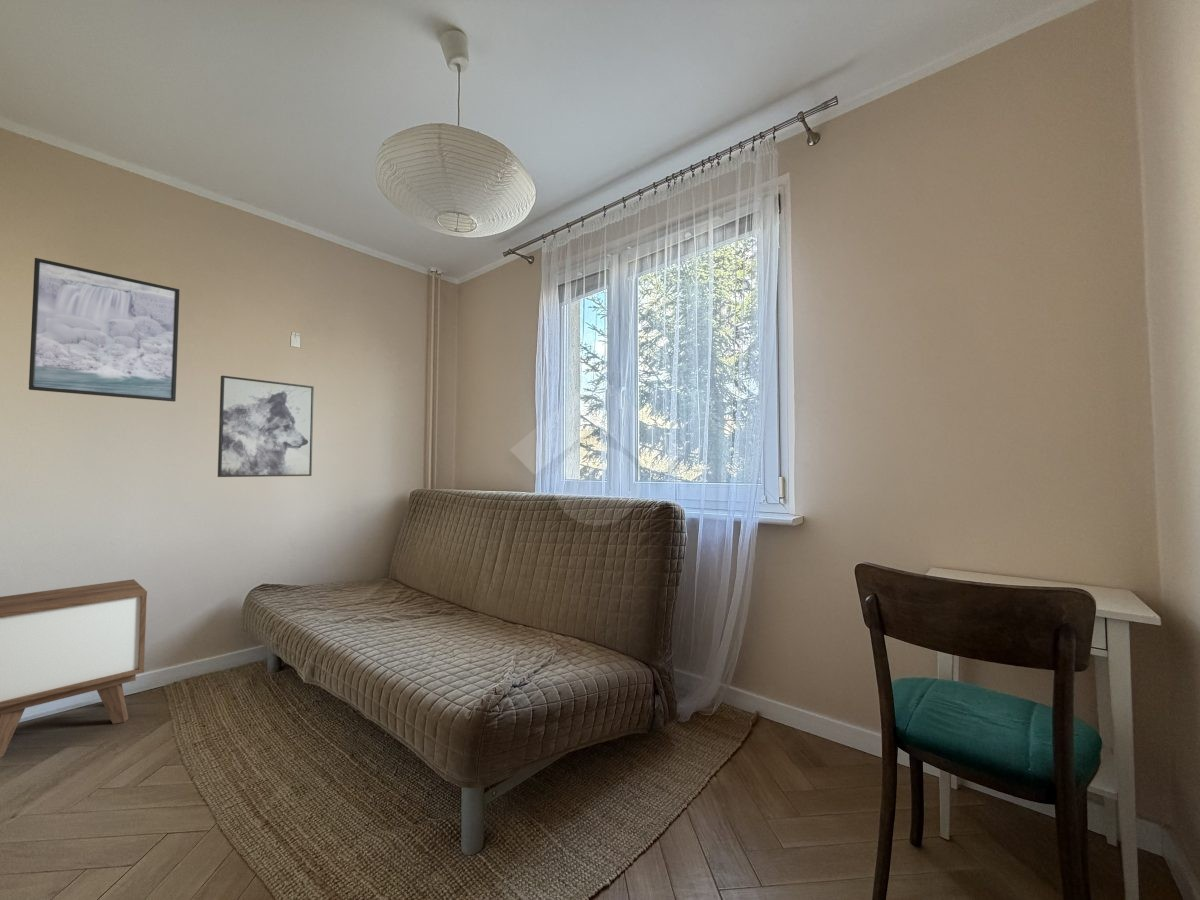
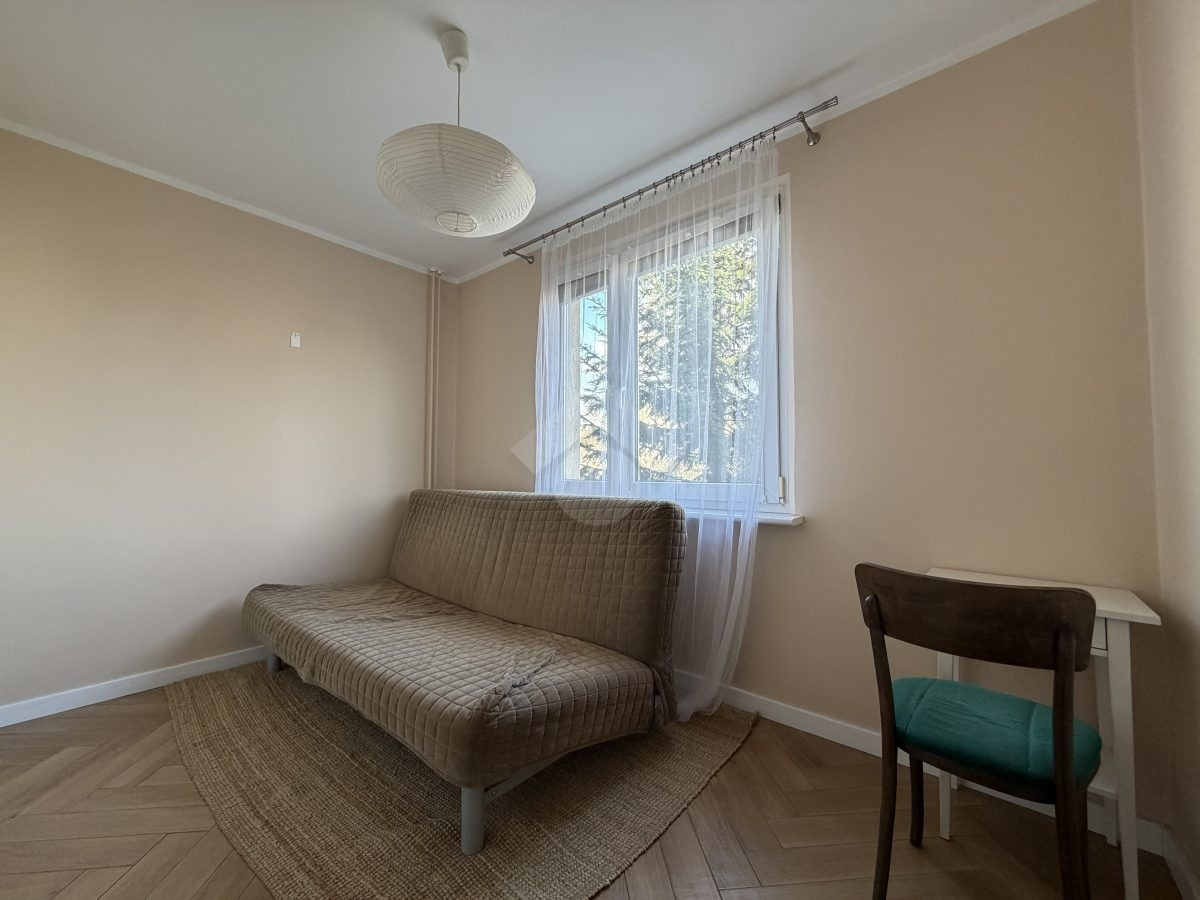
- nightstand (62, 660)
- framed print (110, 335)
- wall art (268, 428)
